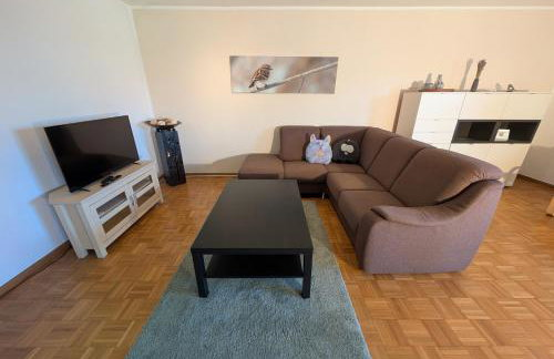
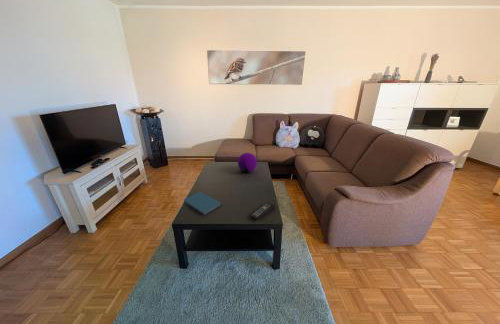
+ book (202, 202)
+ decorative orb (247, 162)
+ remote control (263, 210)
